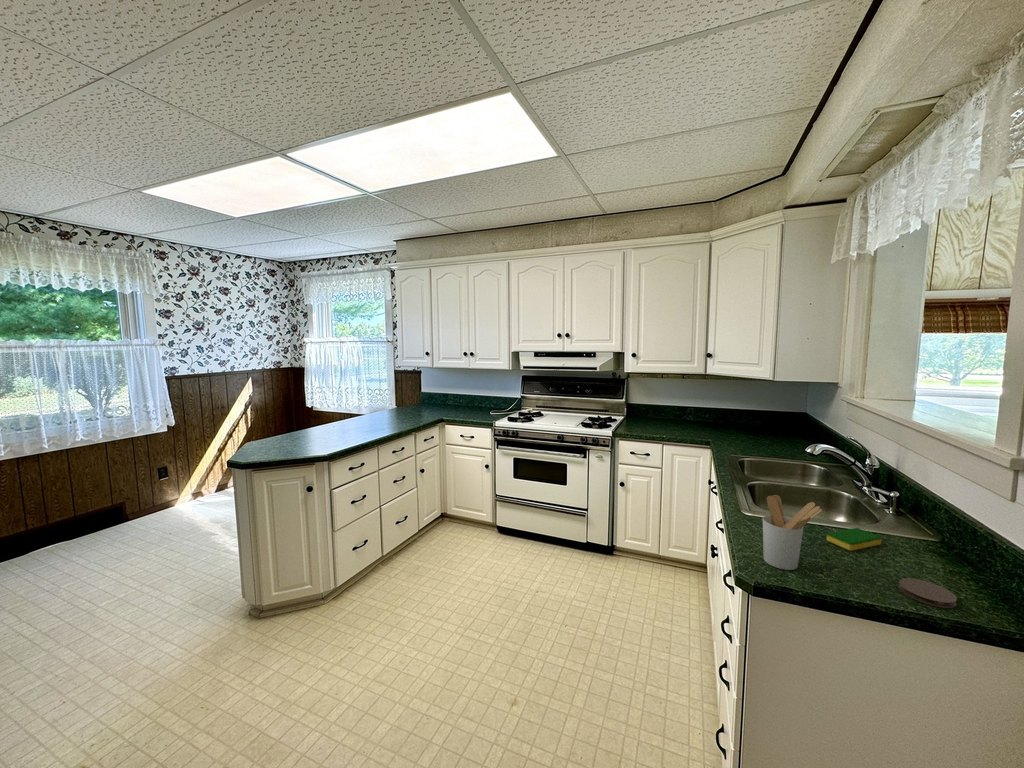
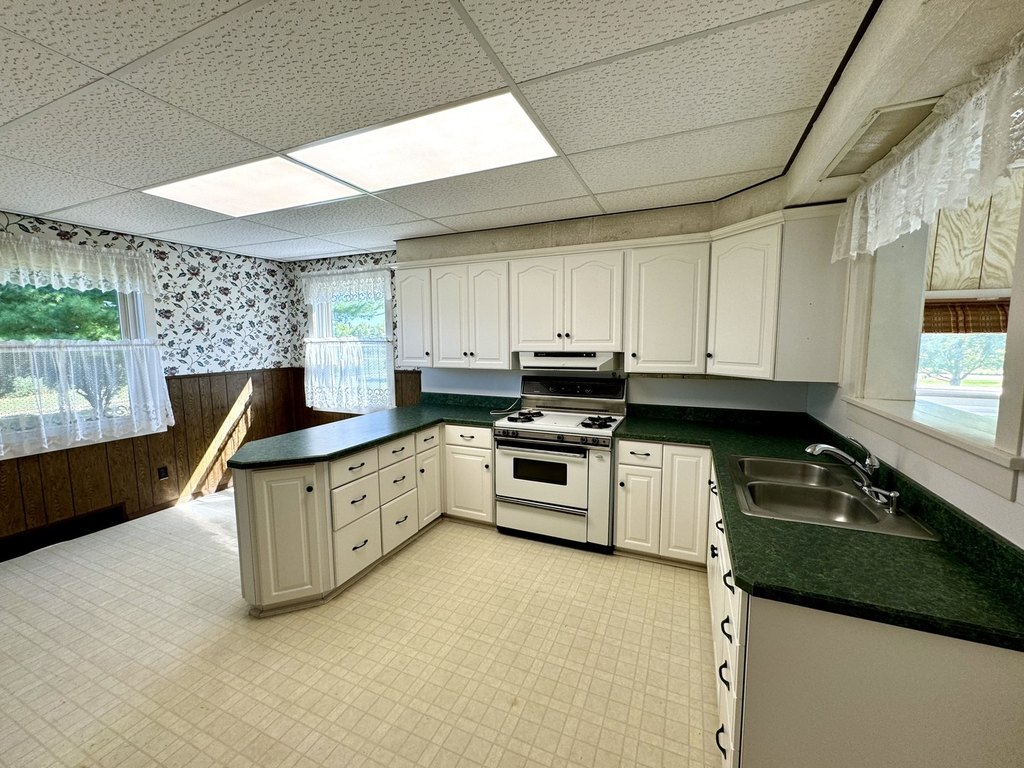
- utensil holder (791, 532)
- dish sponge (853, 538)
- coaster (926, 592)
